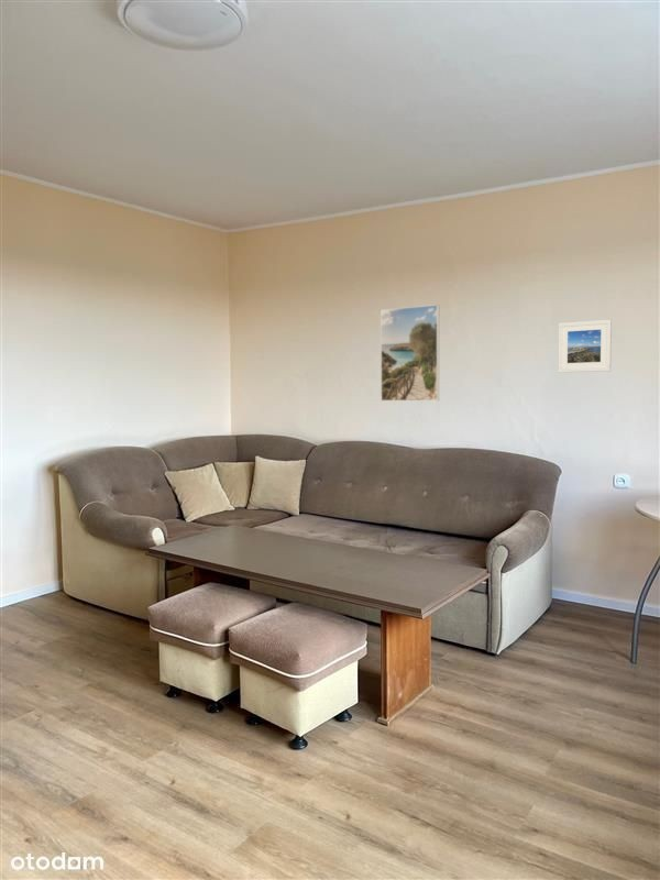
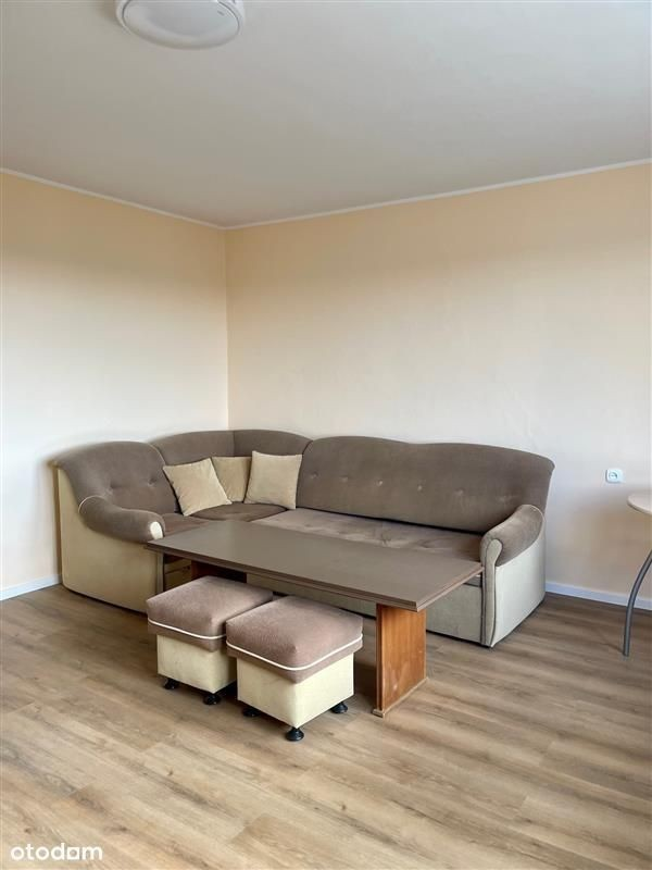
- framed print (584, 346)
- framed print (409, 354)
